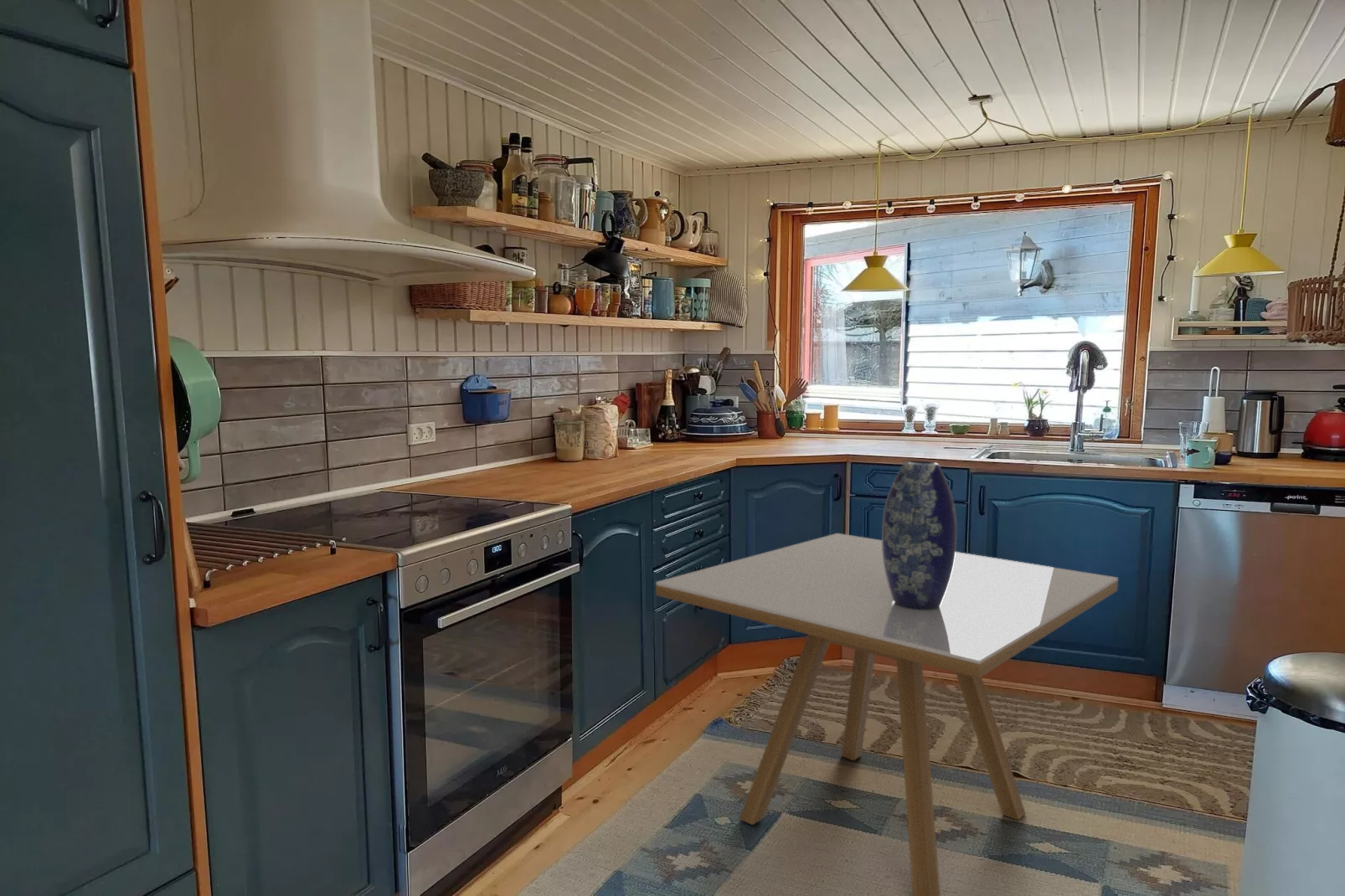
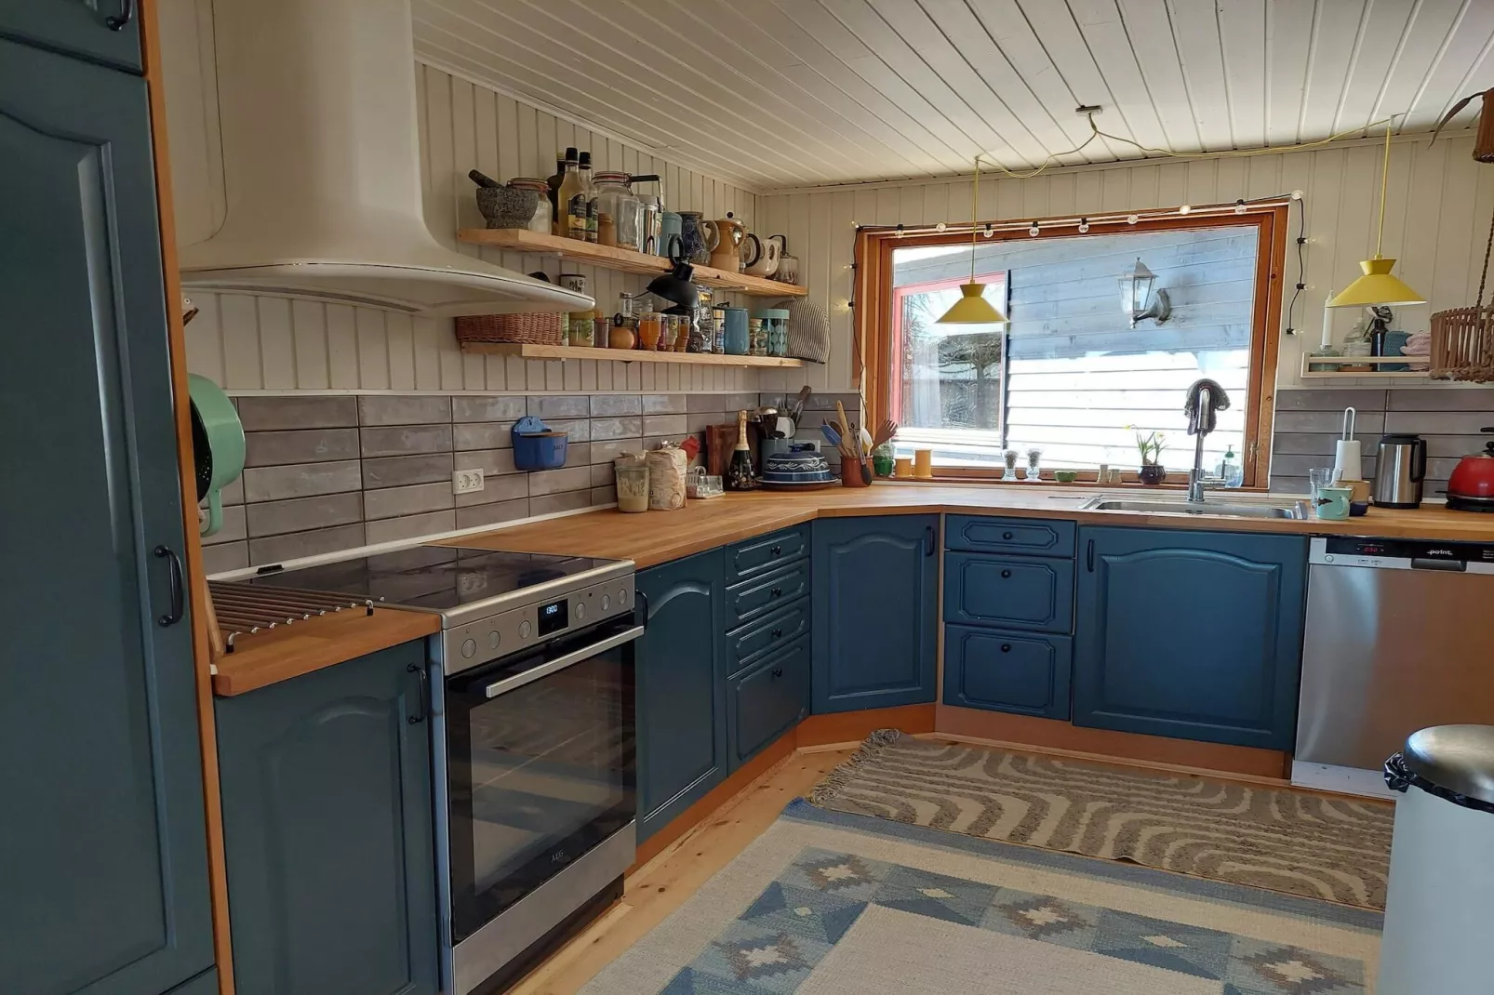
- dining table (899, 699)
- vase (919, 533)
